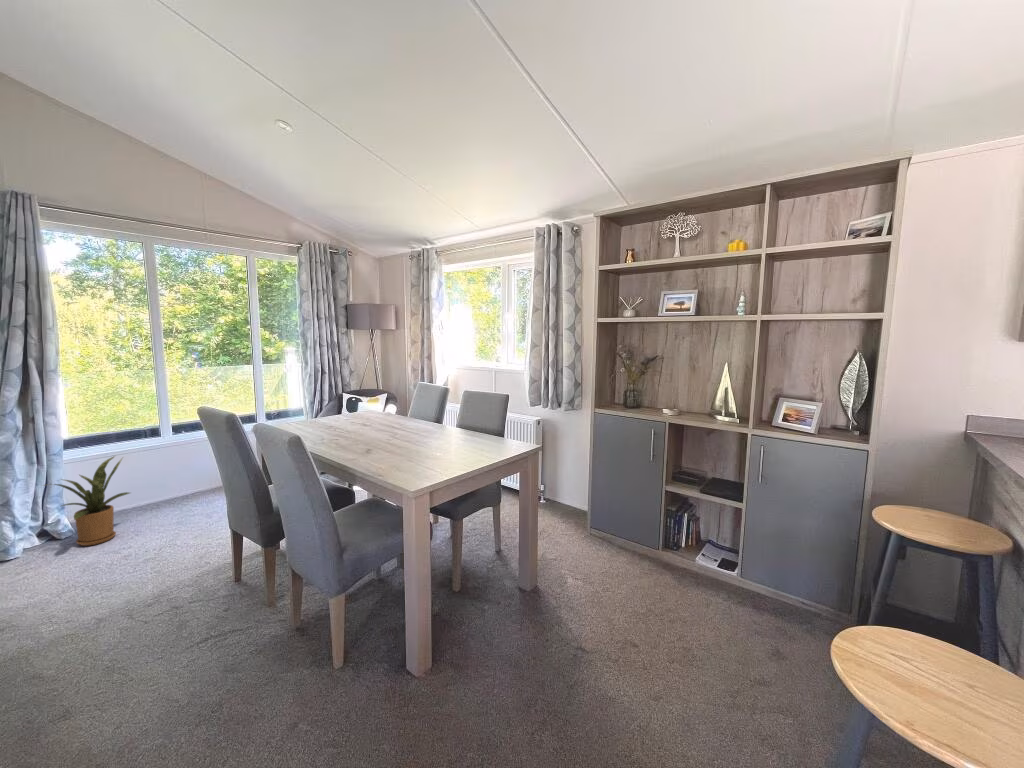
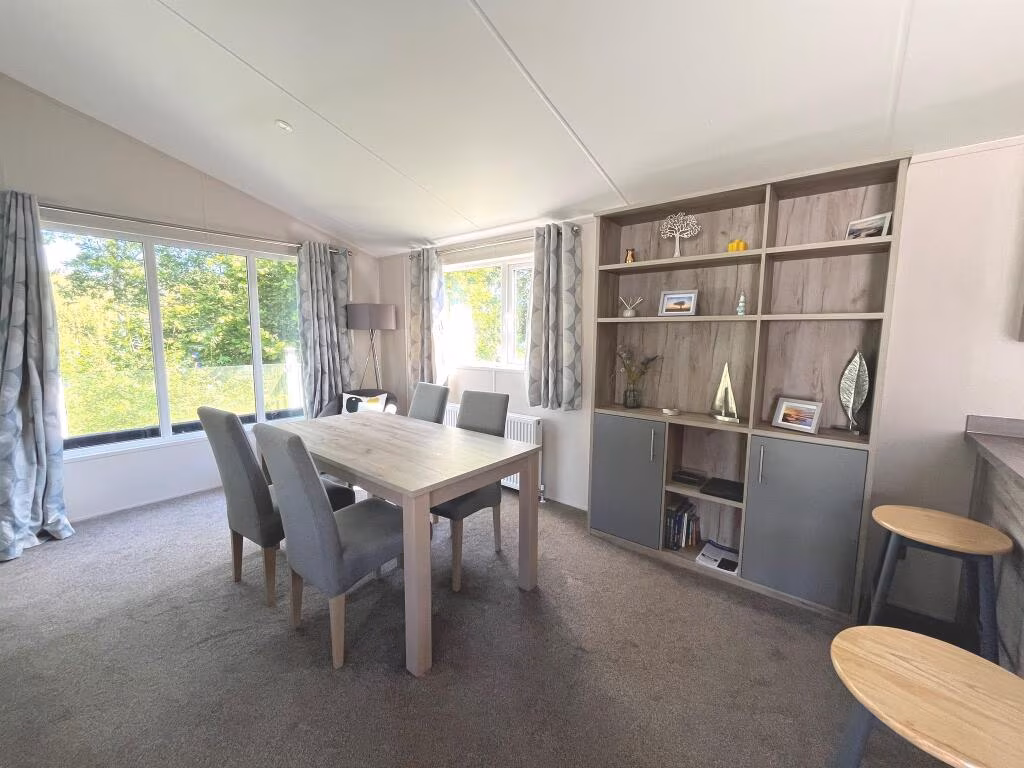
- house plant (89, 501)
